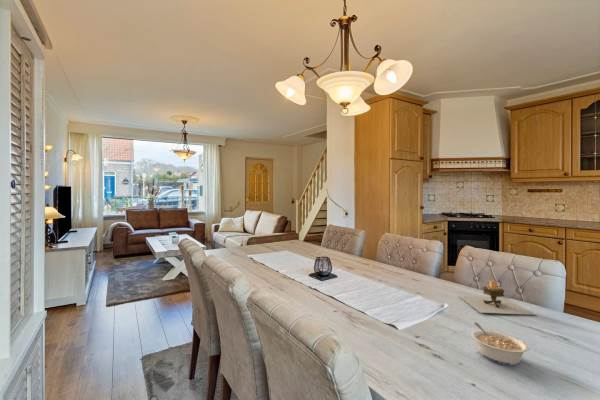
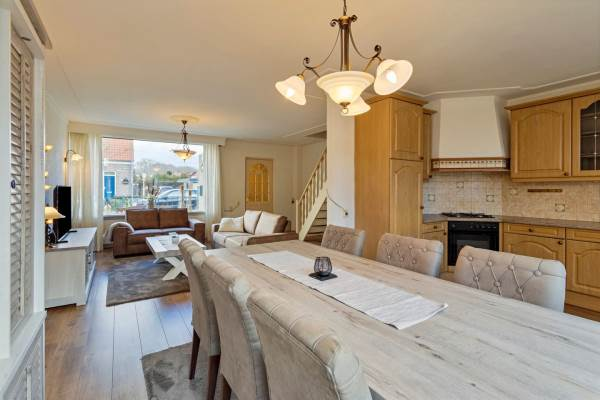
- candle (493, 292)
- legume (496, 345)
